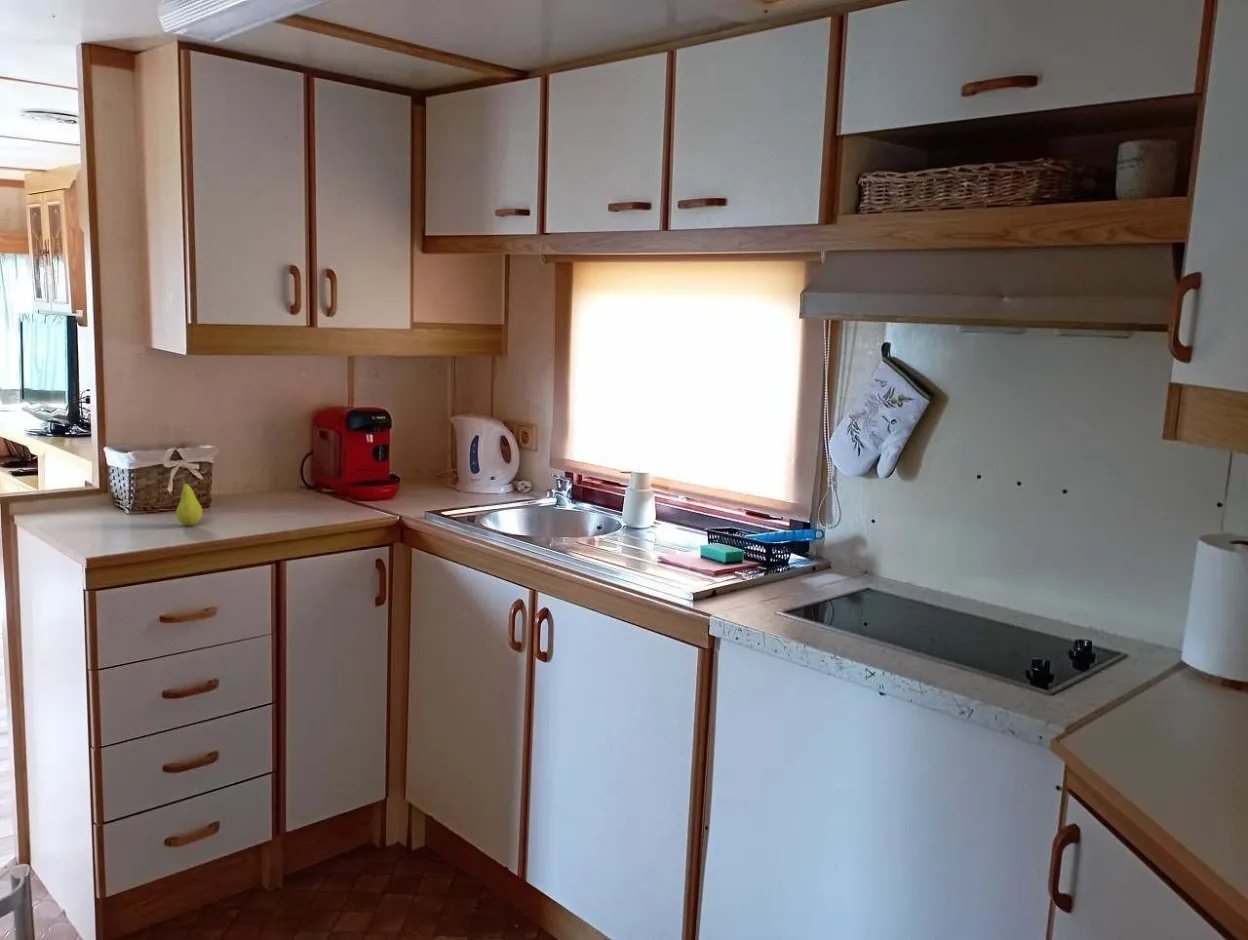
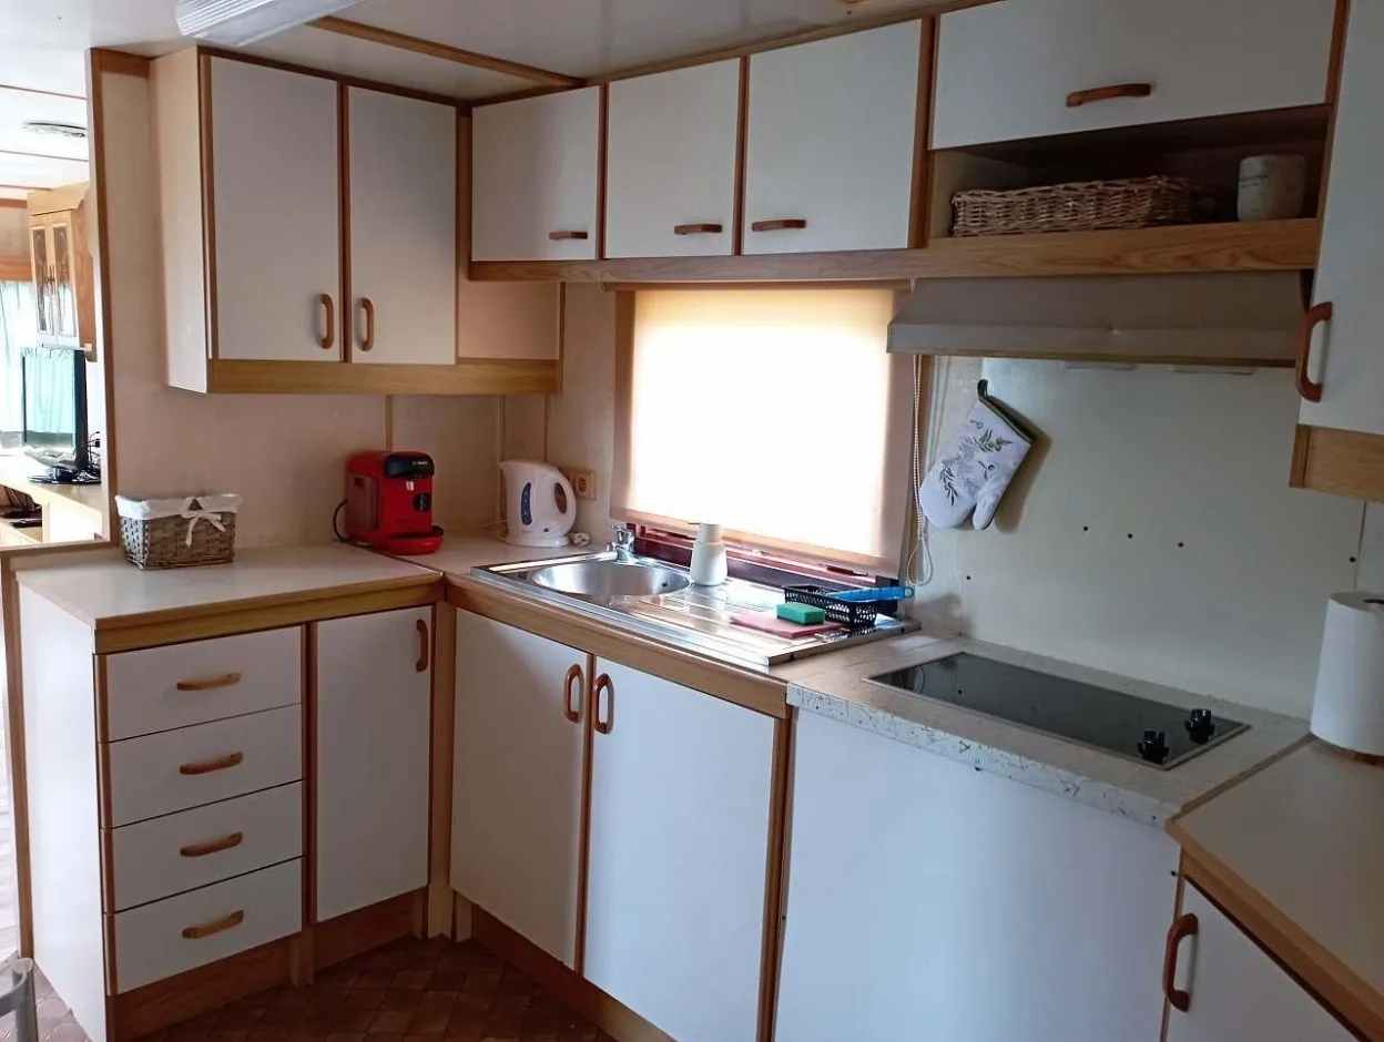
- fruit (189, 500)
